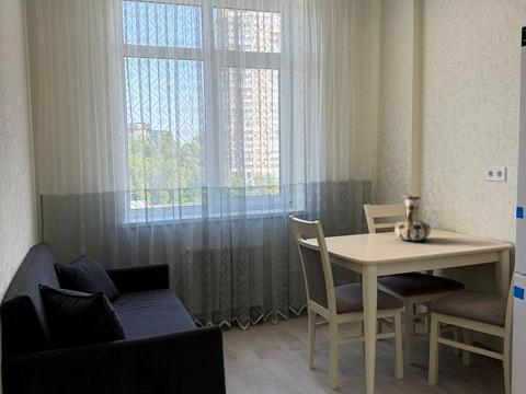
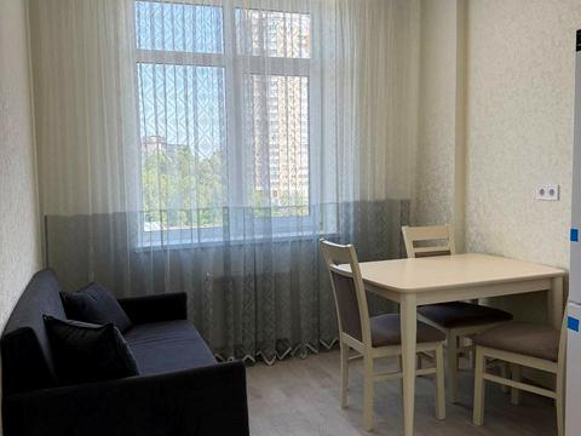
- vase (412, 217)
